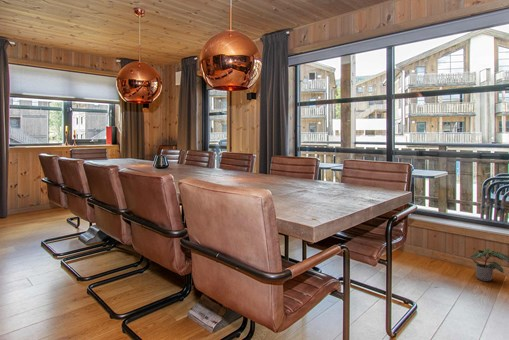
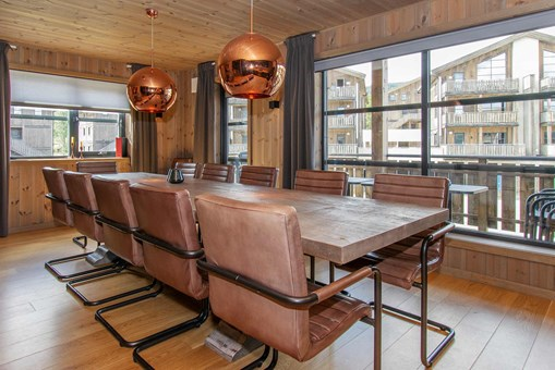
- potted plant (488, 265)
